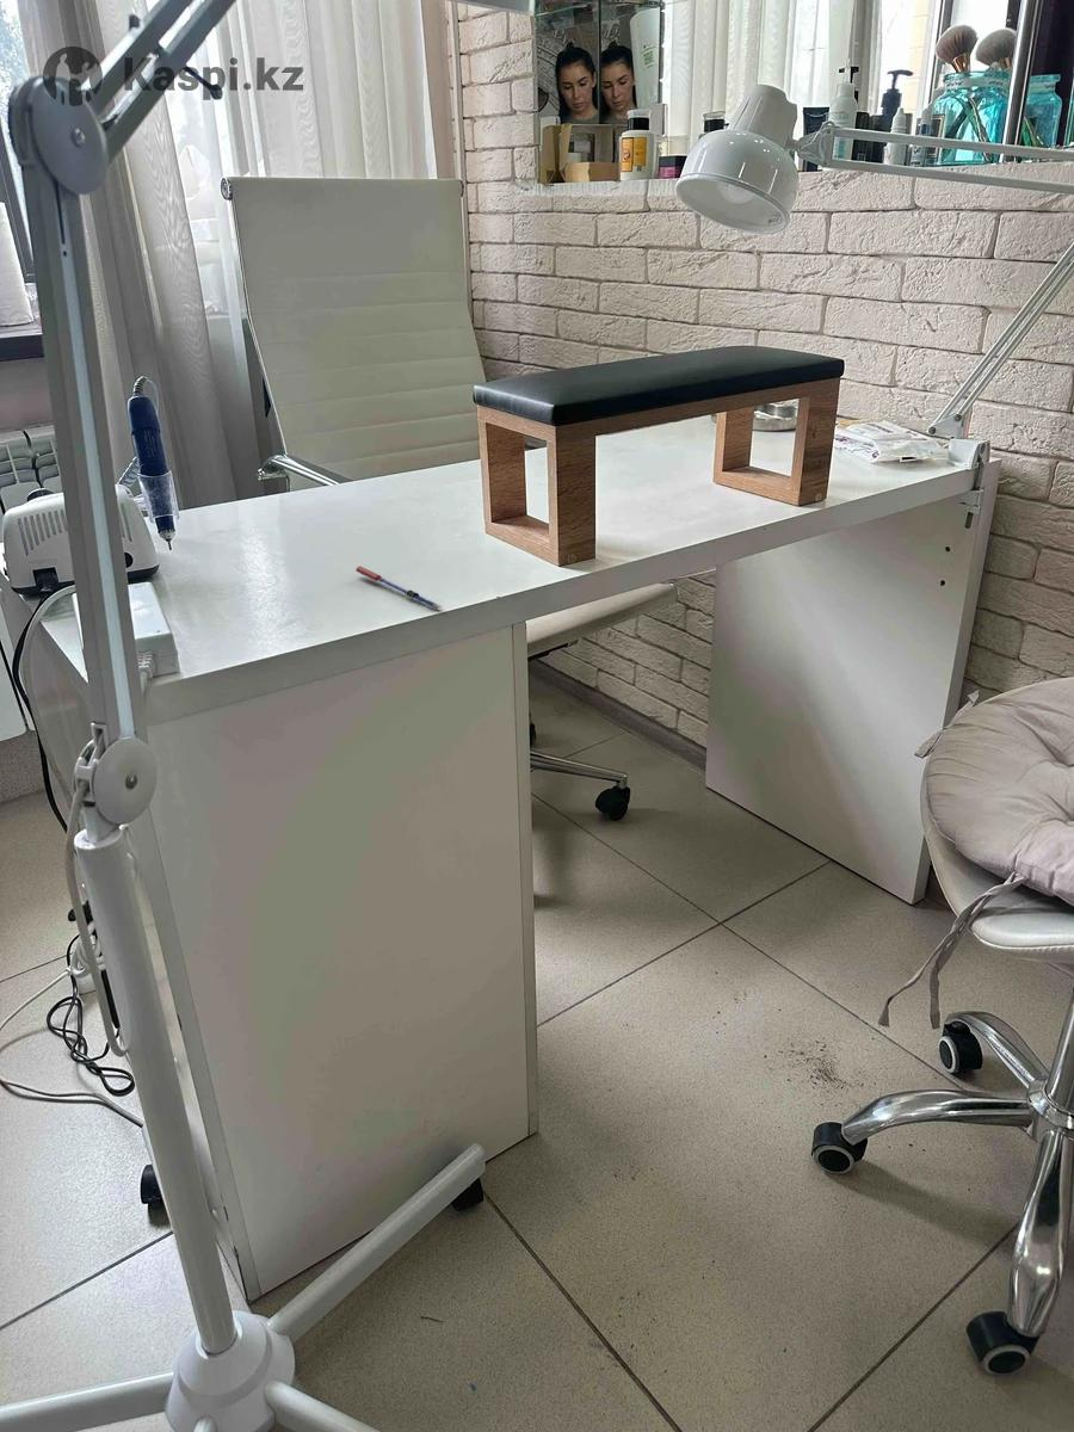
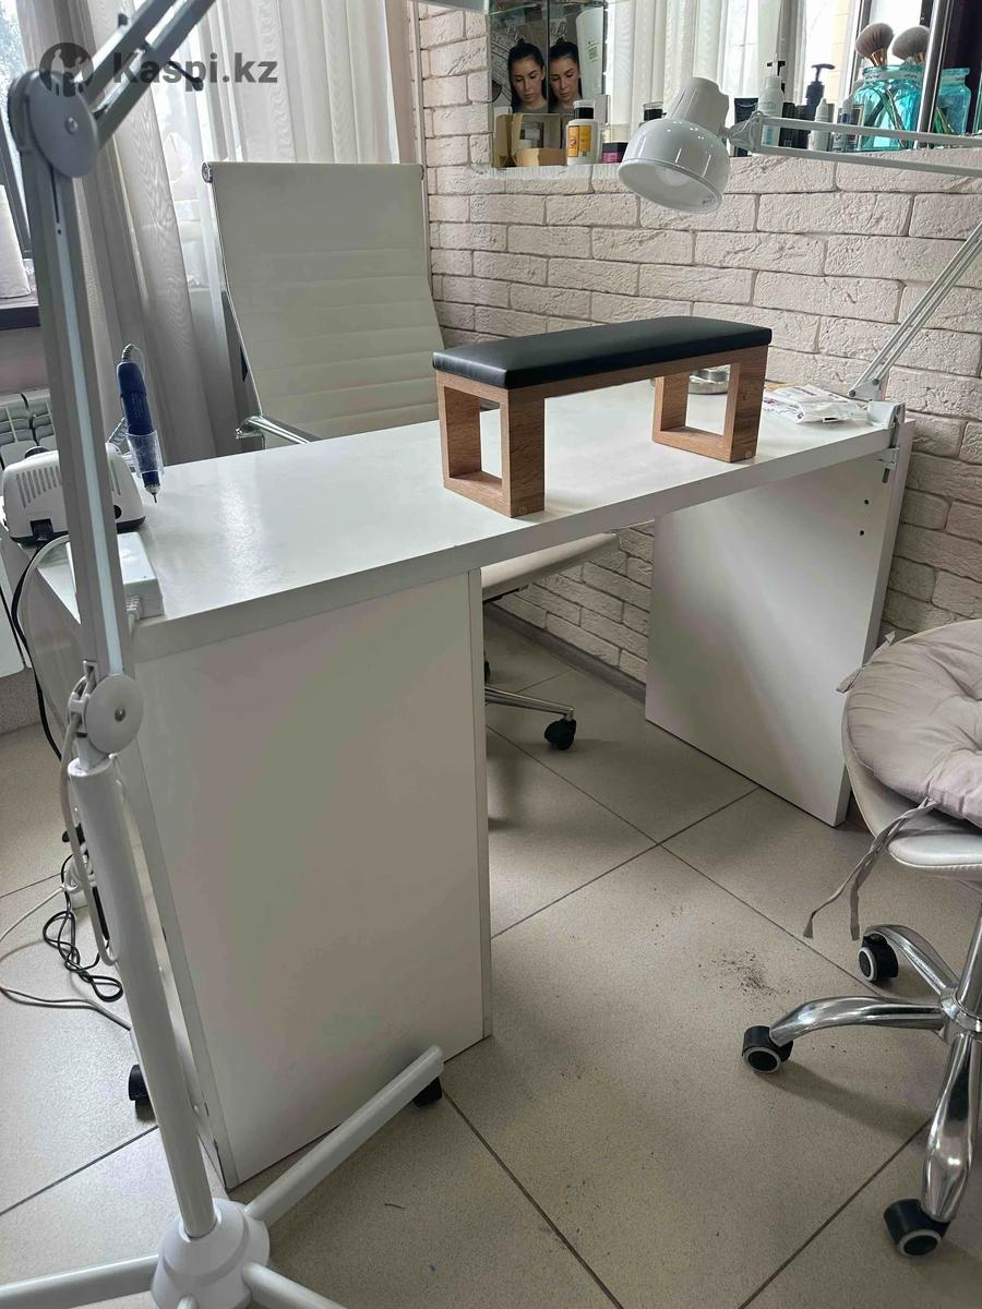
- pen (396, 586)
